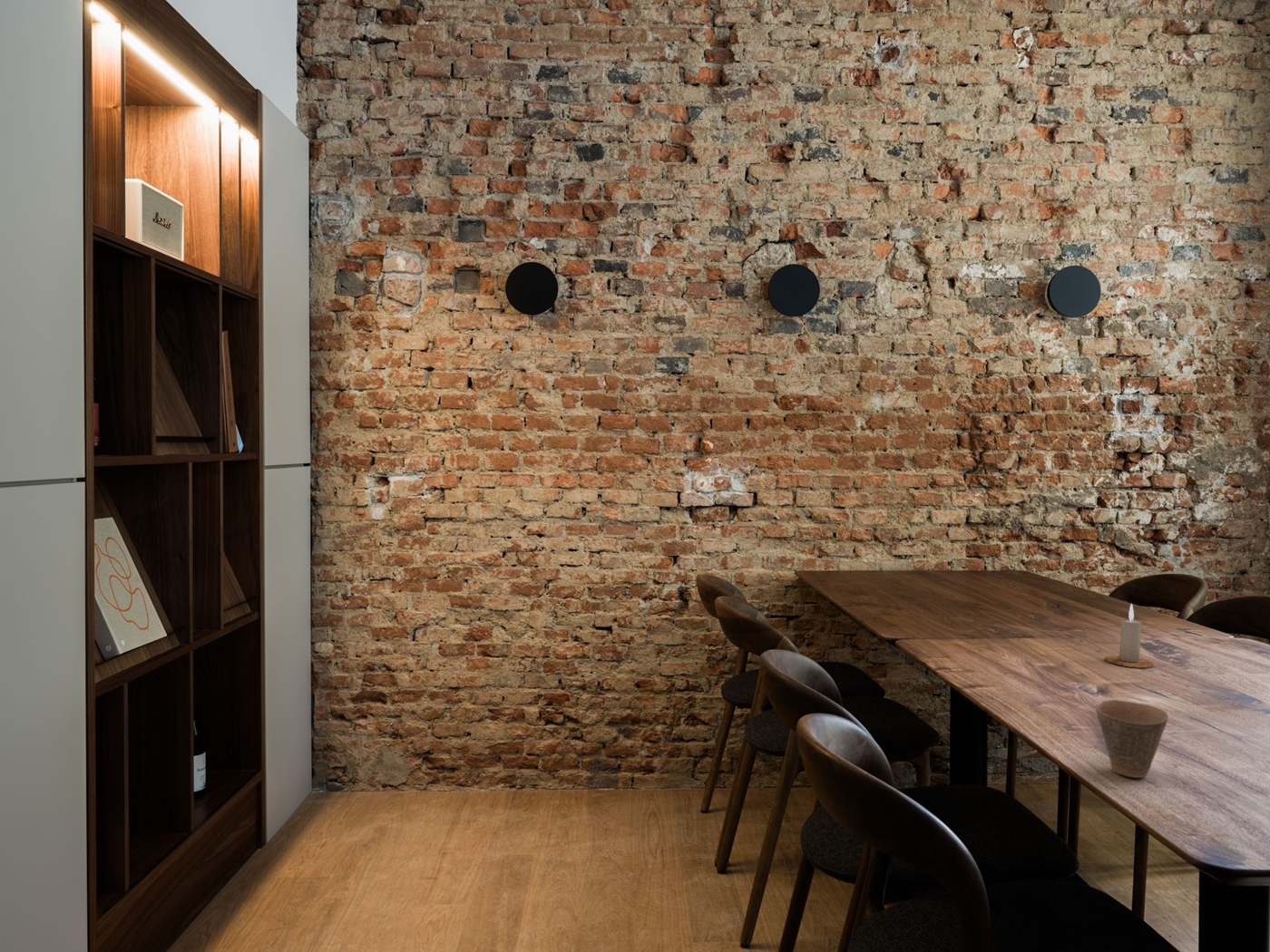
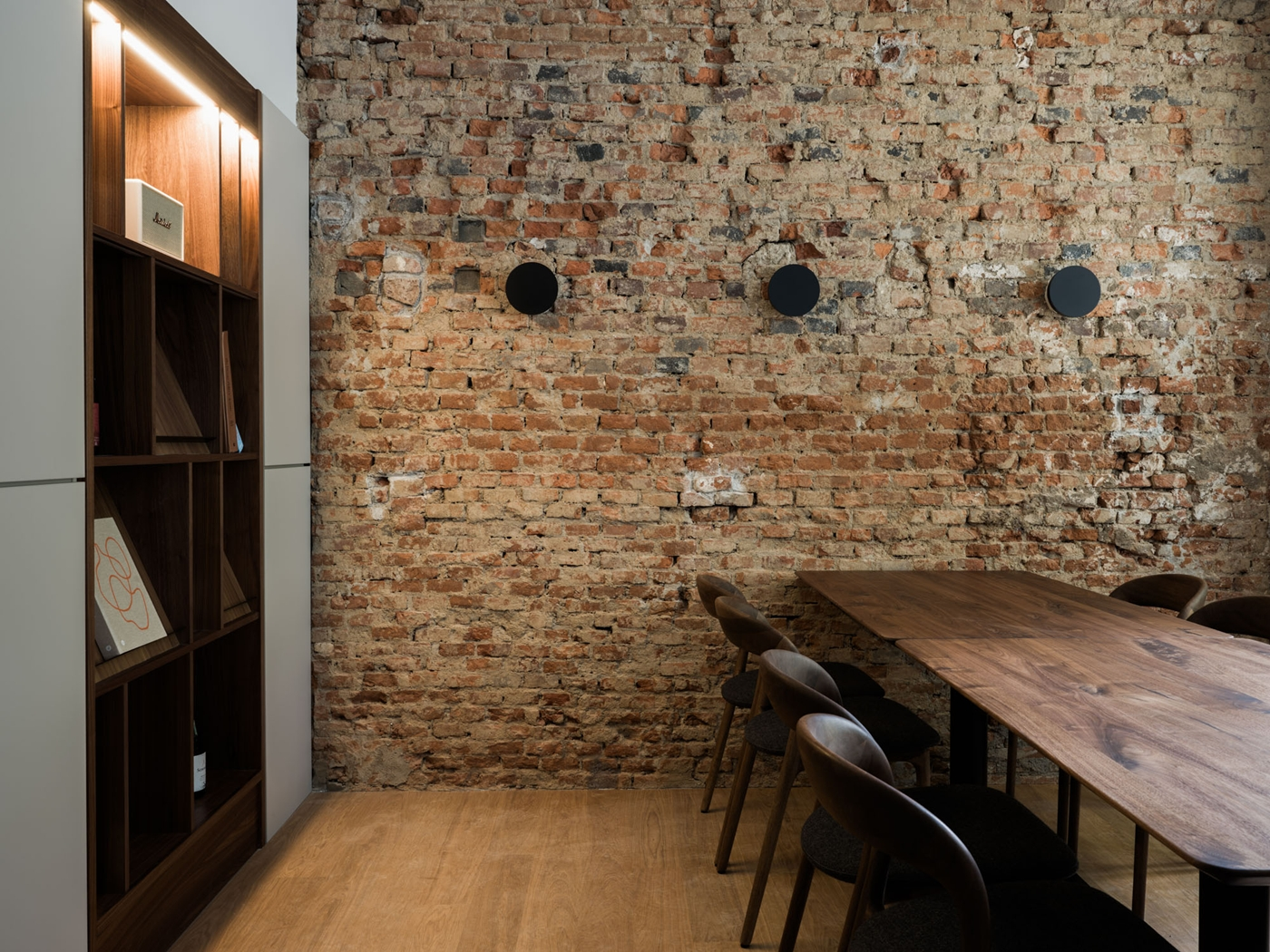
- cup (1128, 741)
- candle (1130, 633)
